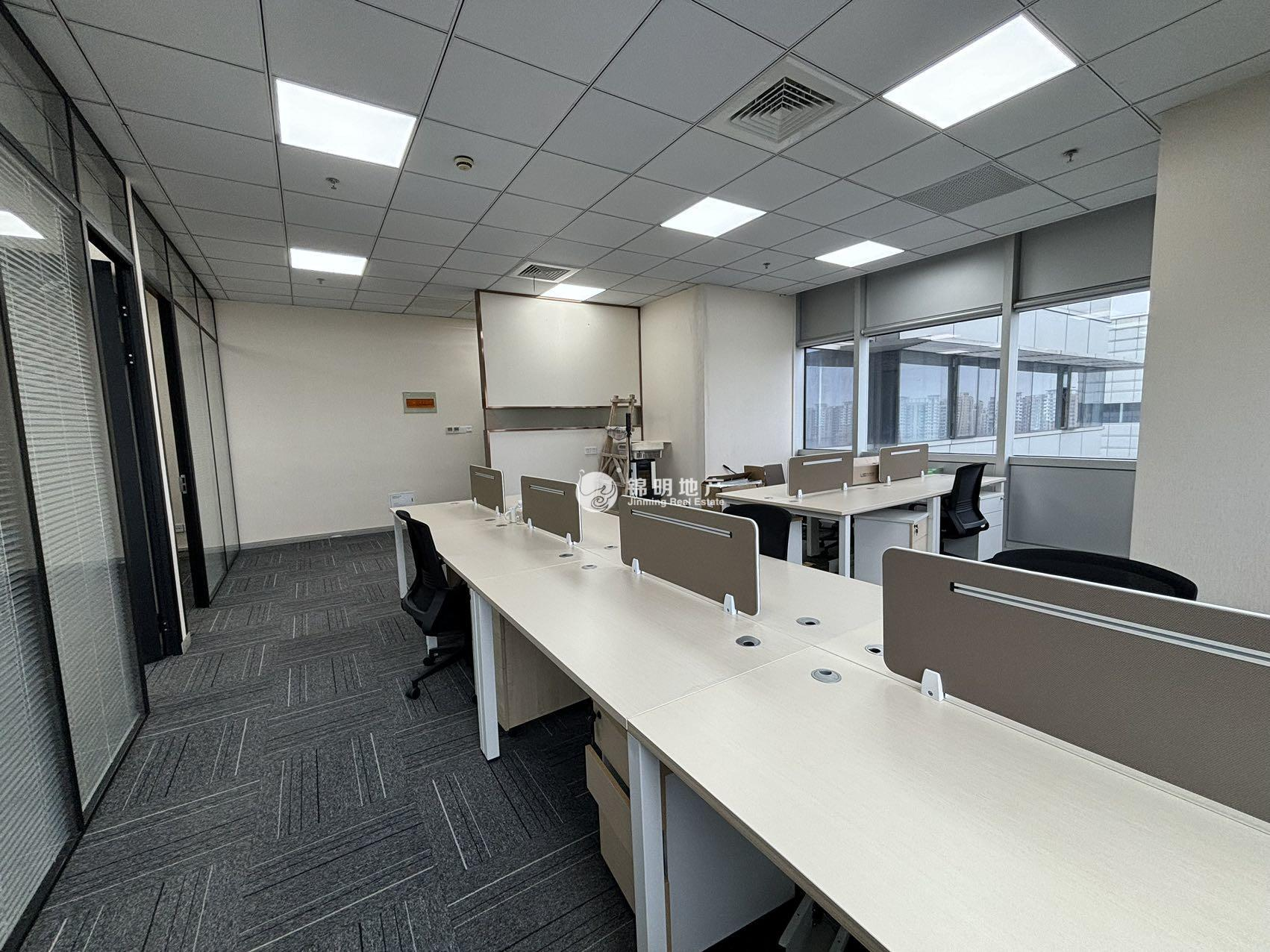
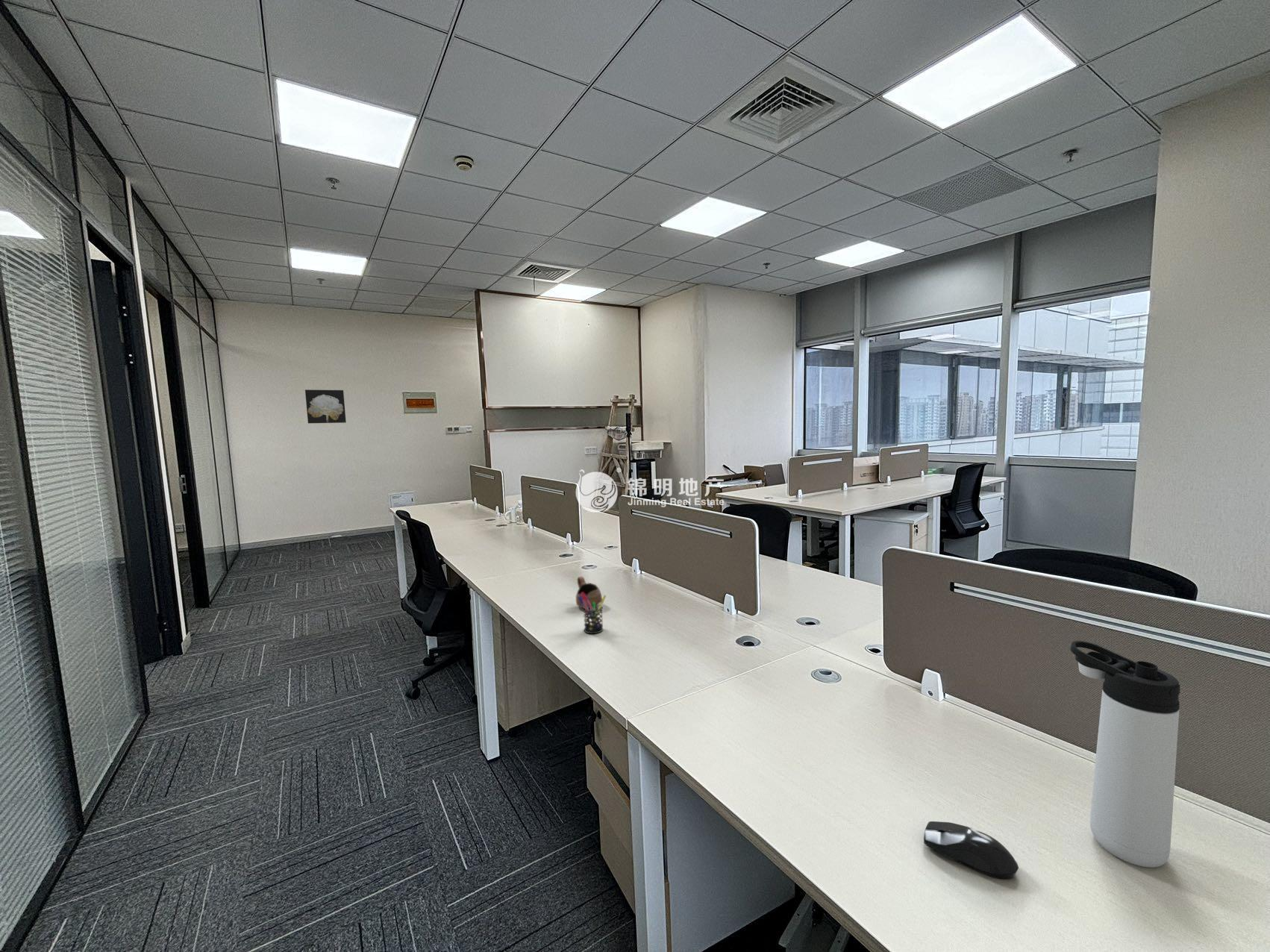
+ computer mouse (966, 842)
+ thermos bottle (1116, 748)
+ pen holder (592, 611)
+ wall art (325, 407)
+ cup (588, 592)
